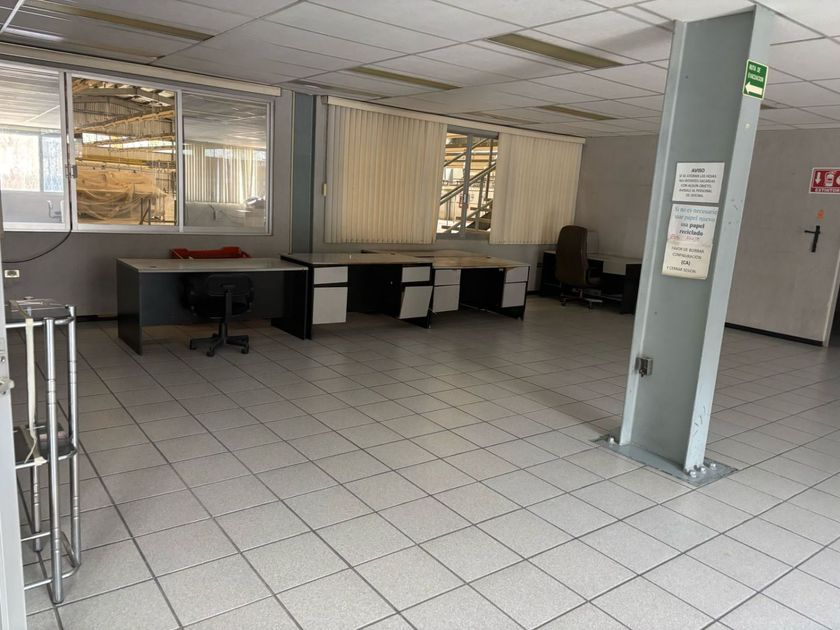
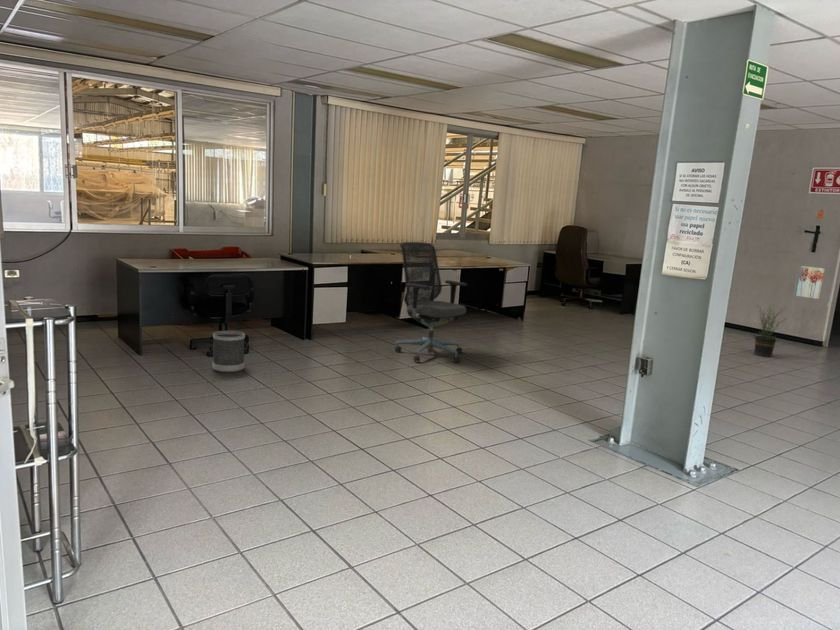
+ office chair (436, 301)
+ potted plant (767, 329)
+ wall art (810, 282)
+ wastebasket (228, 351)
